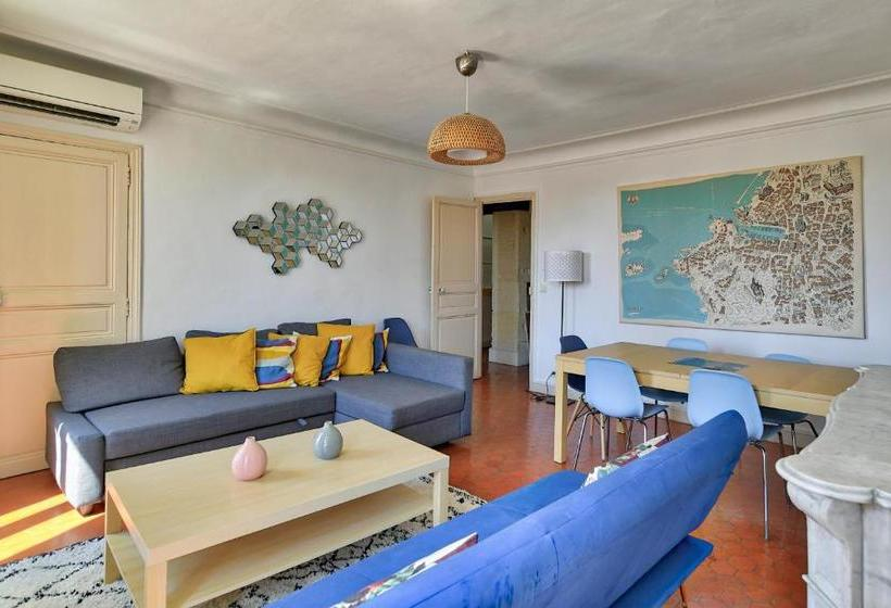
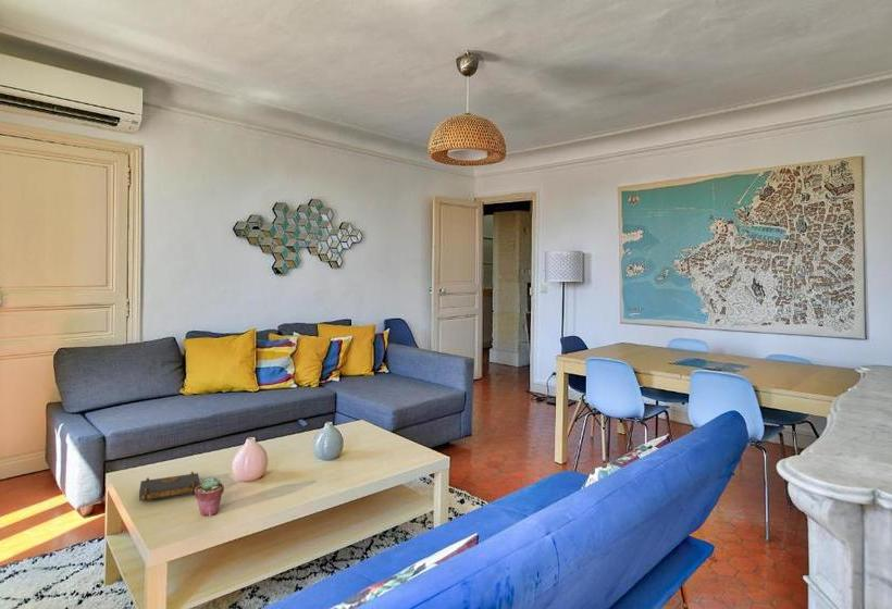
+ potted succulent (209, 494)
+ book (170, 485)
